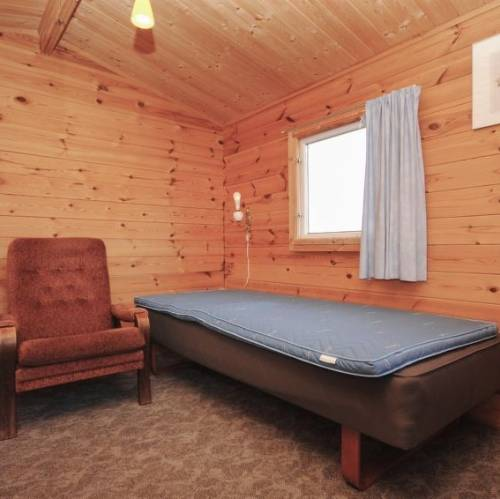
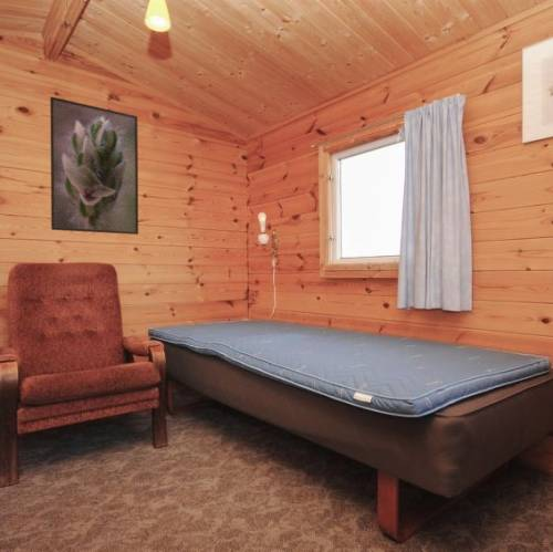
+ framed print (96, 169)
